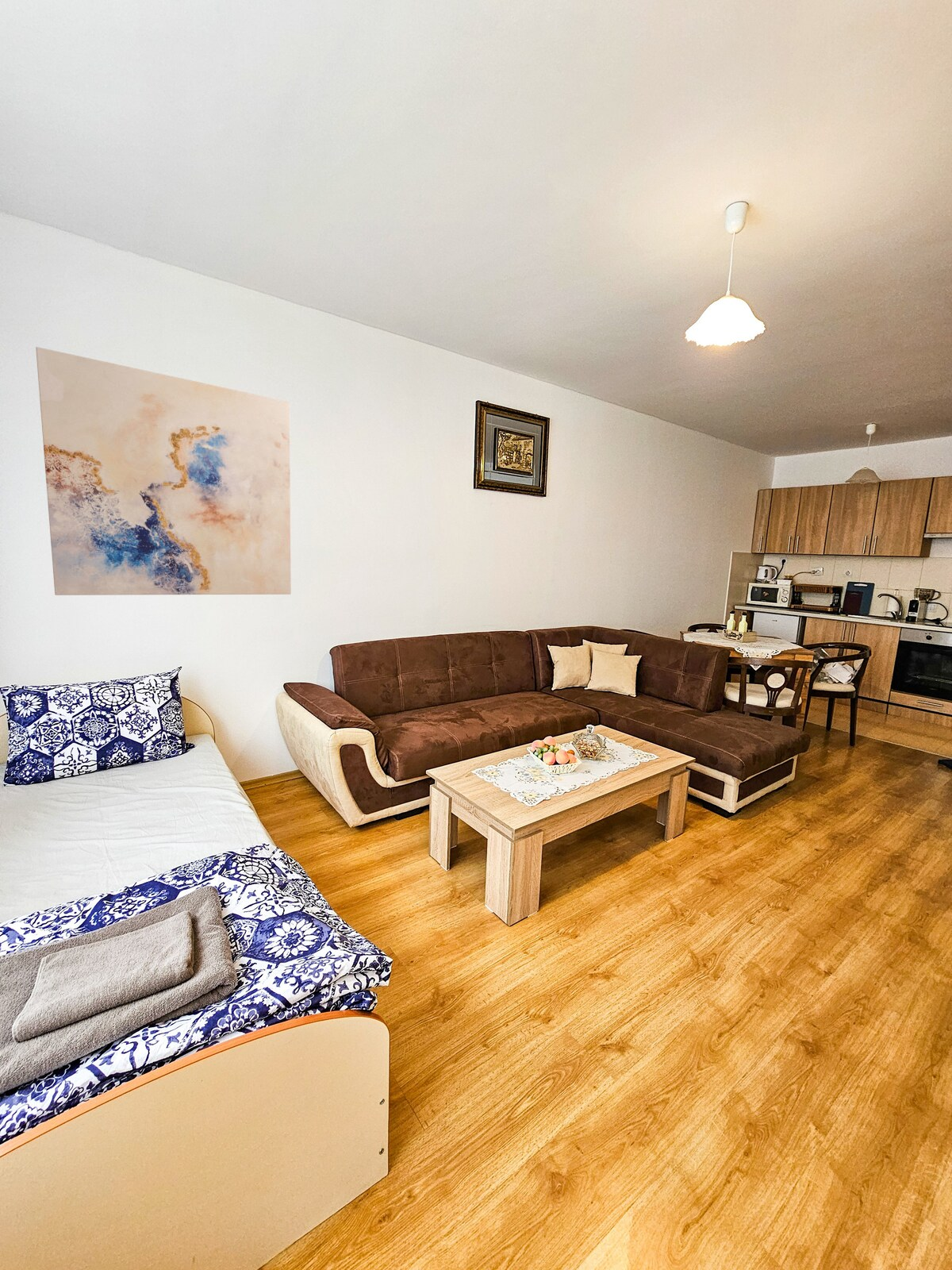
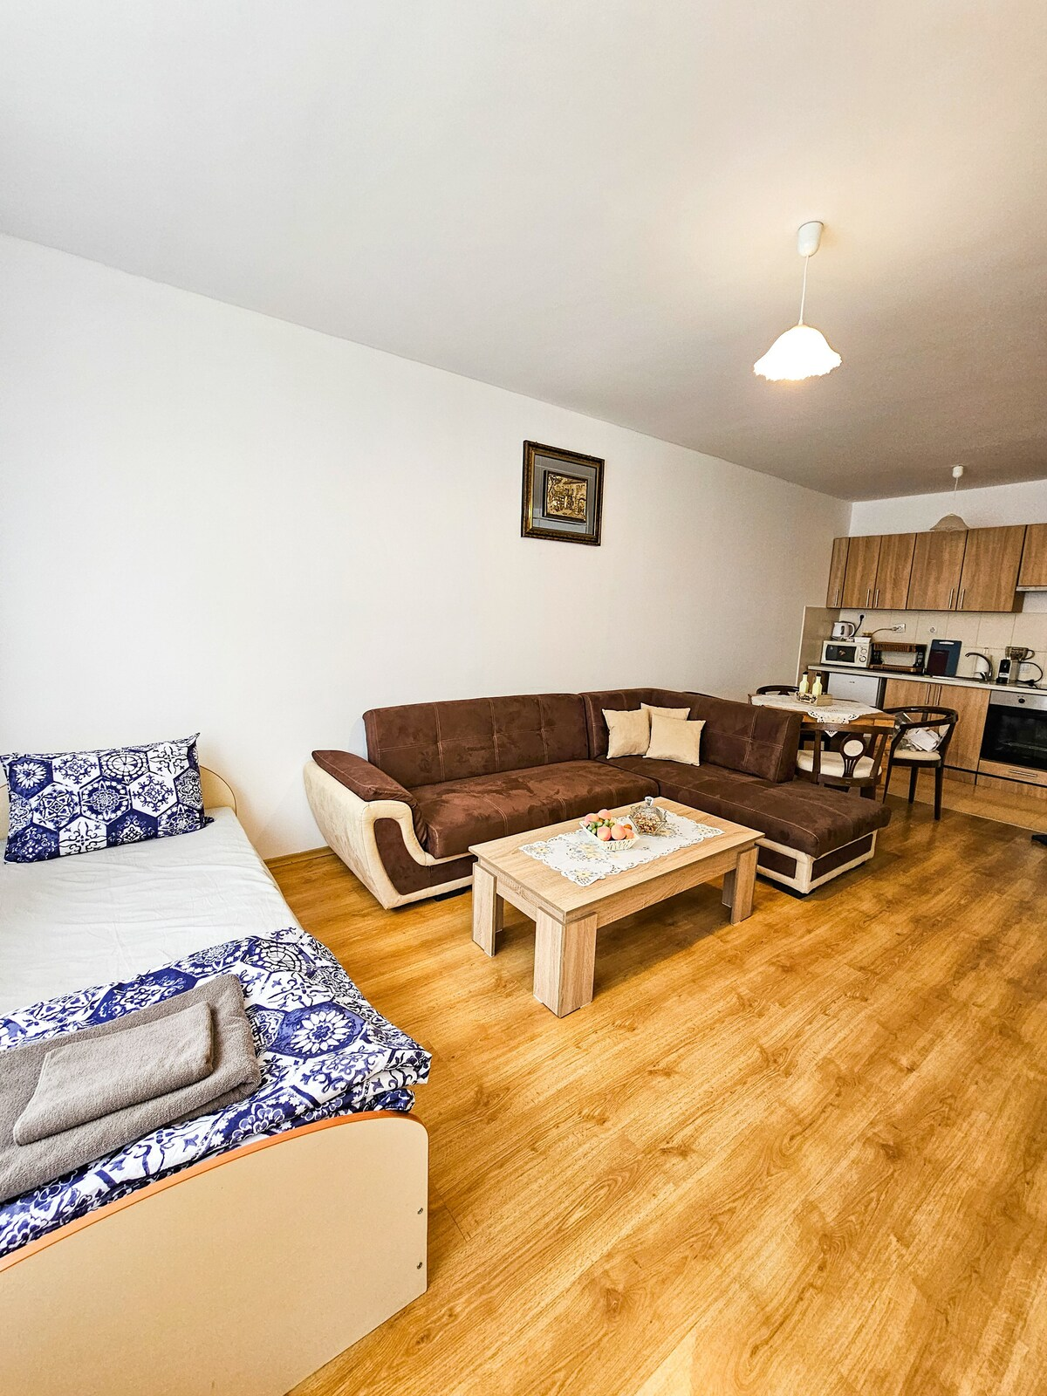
- wall art (182, 490)
